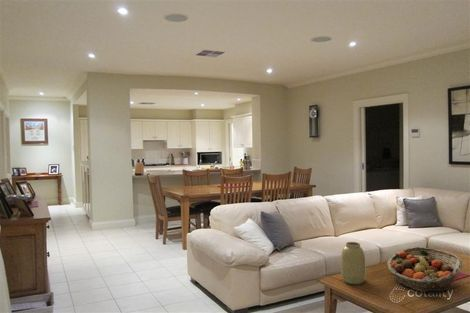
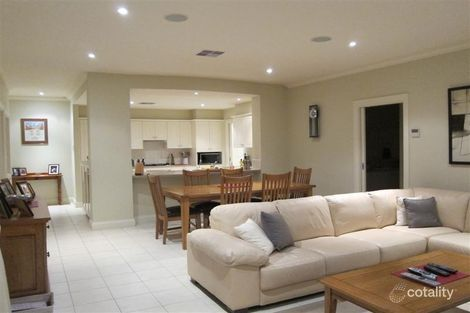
- vase (353, 262)
- fruit basket (423, 268)
